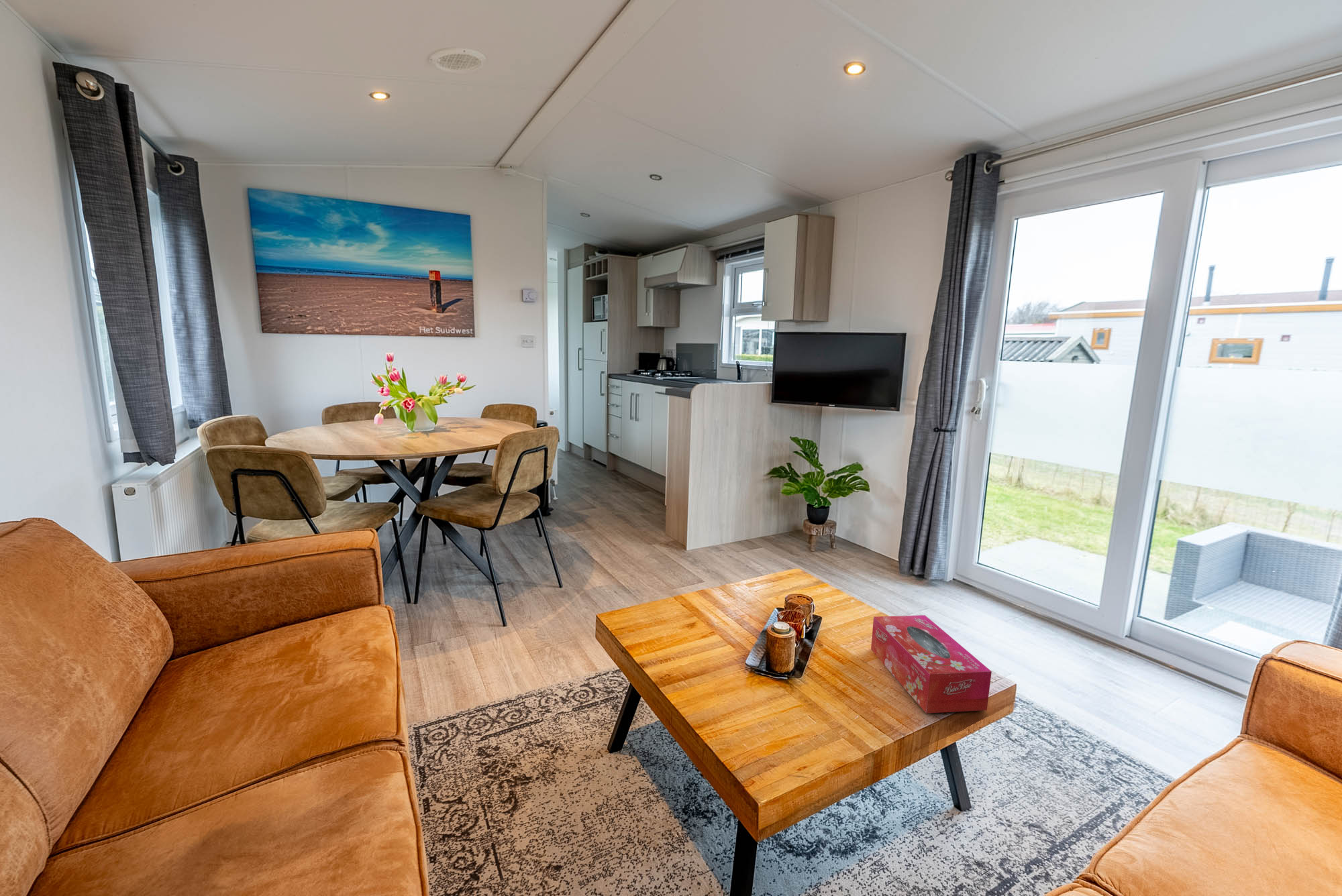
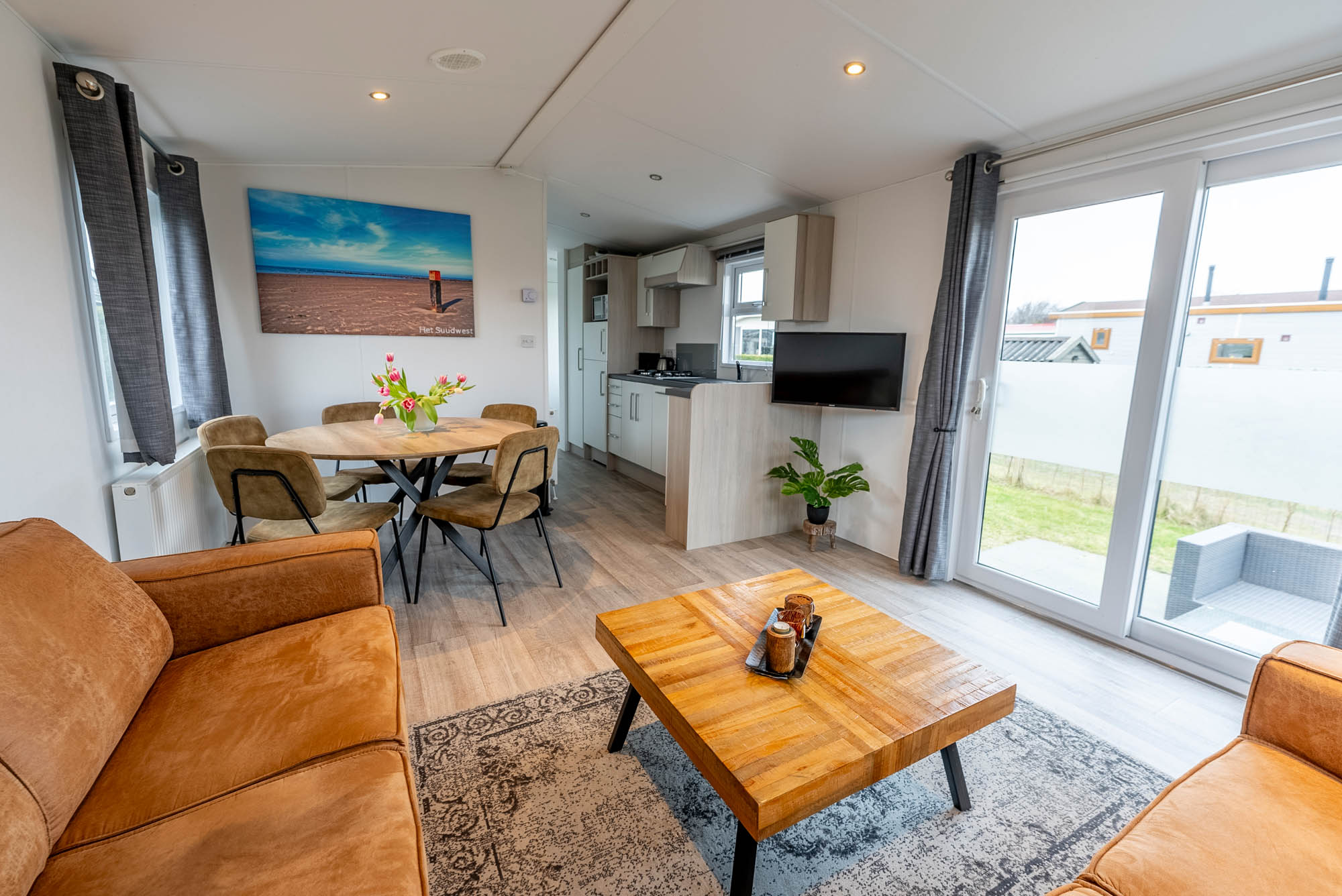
- tissue box (925, 659)
